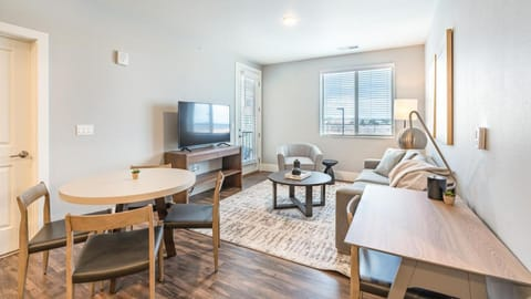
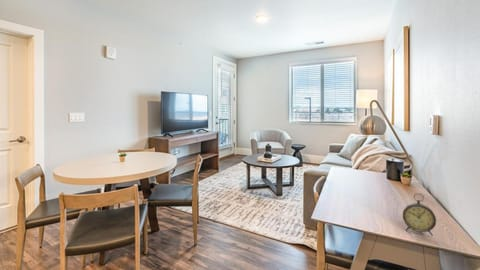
+ alarm clock (418, 212)
